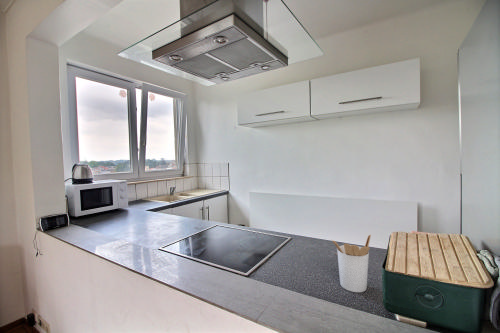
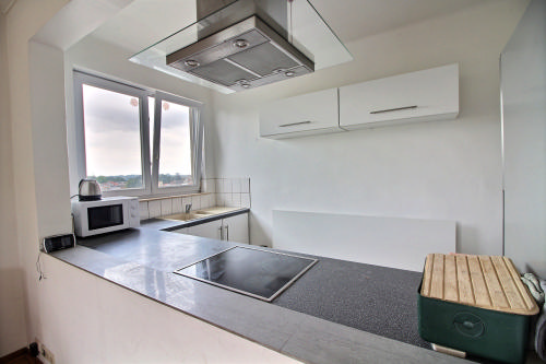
- utensil holder (354, 262)
